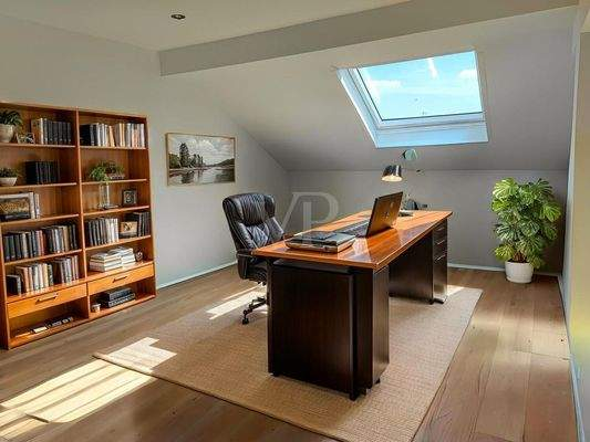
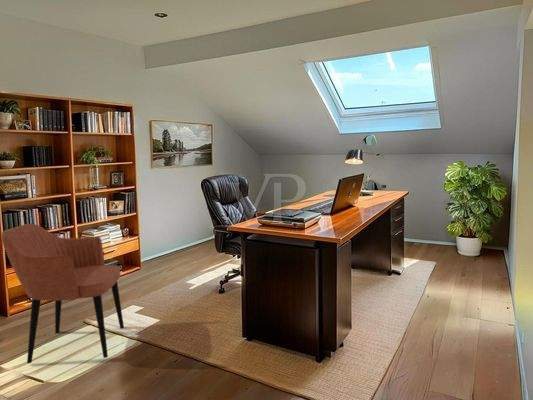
+ armchair (68, 285)
